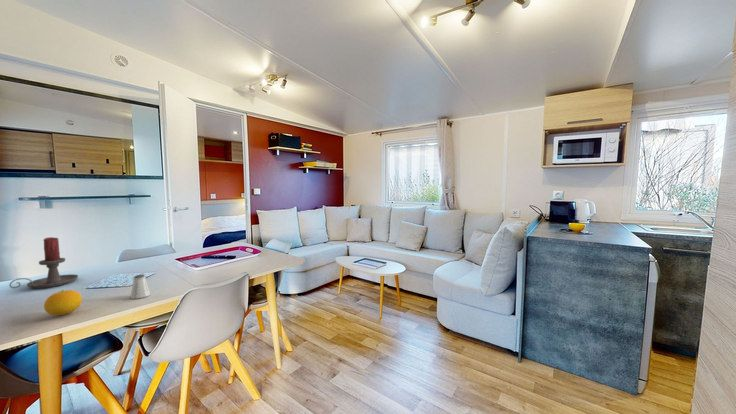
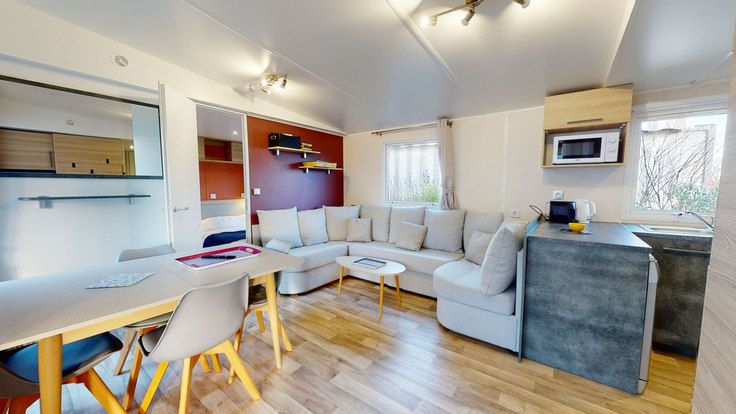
- candle holder (44, 261)
- saltshaker (139, 285)
- fruit (63, 302)
